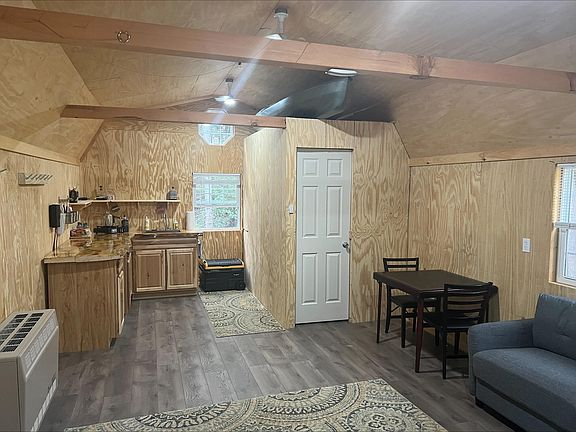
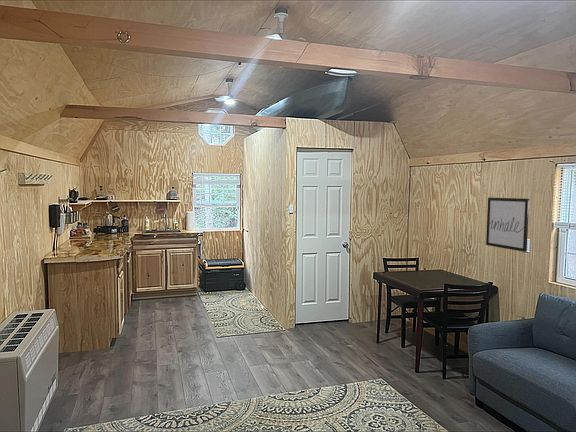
+ wall art (506, 223)
